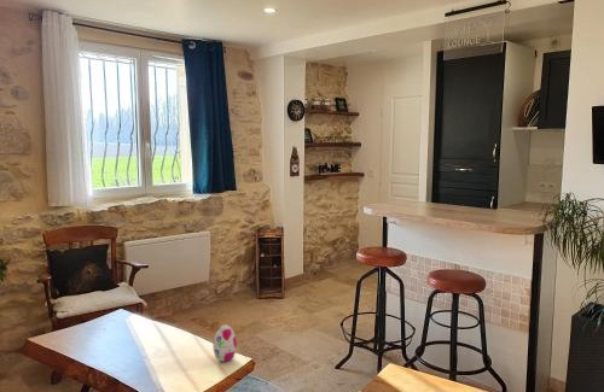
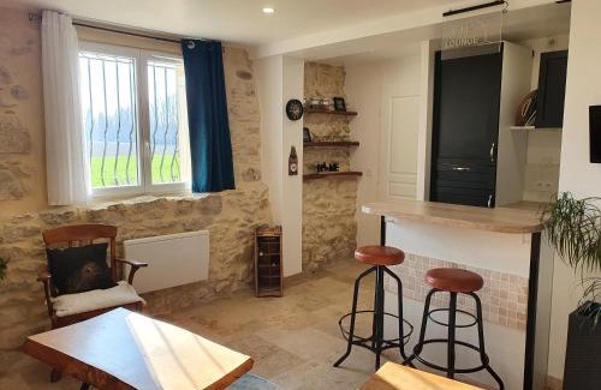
- decorative egg (225, 343)
